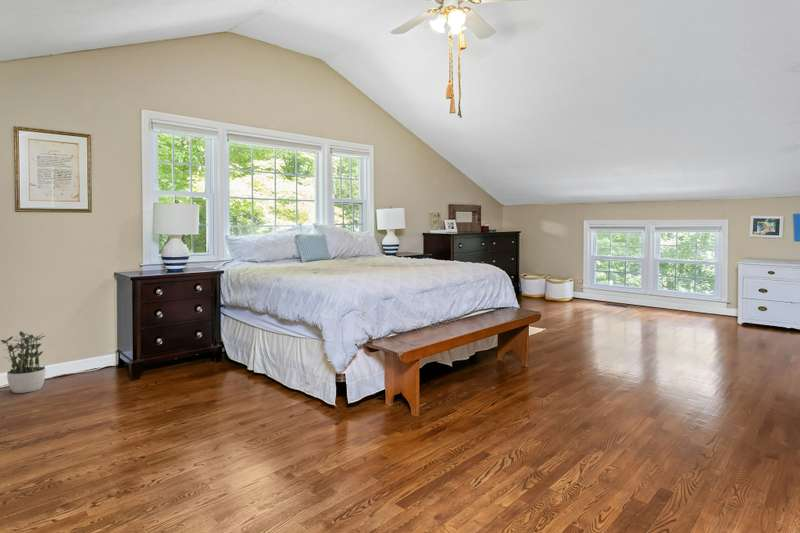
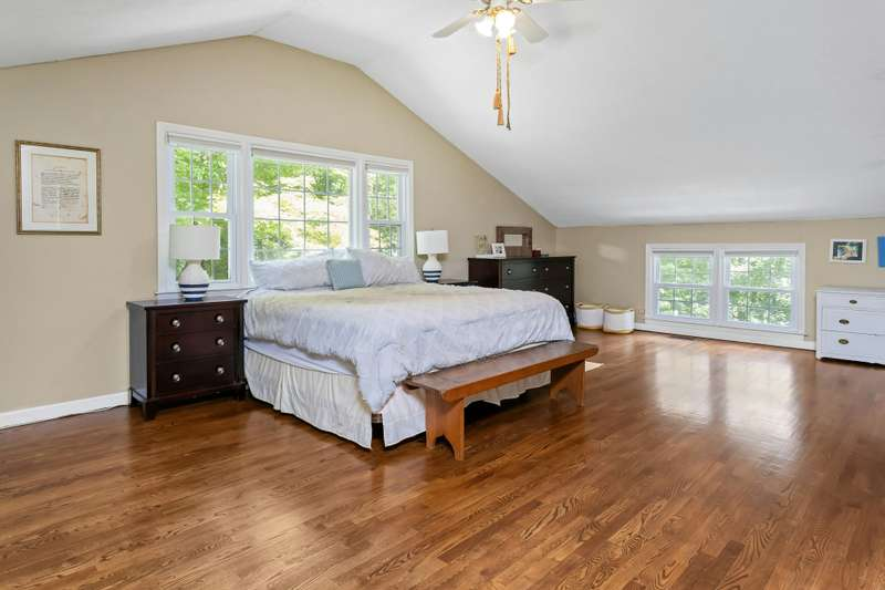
- potted plant (23, 360)
